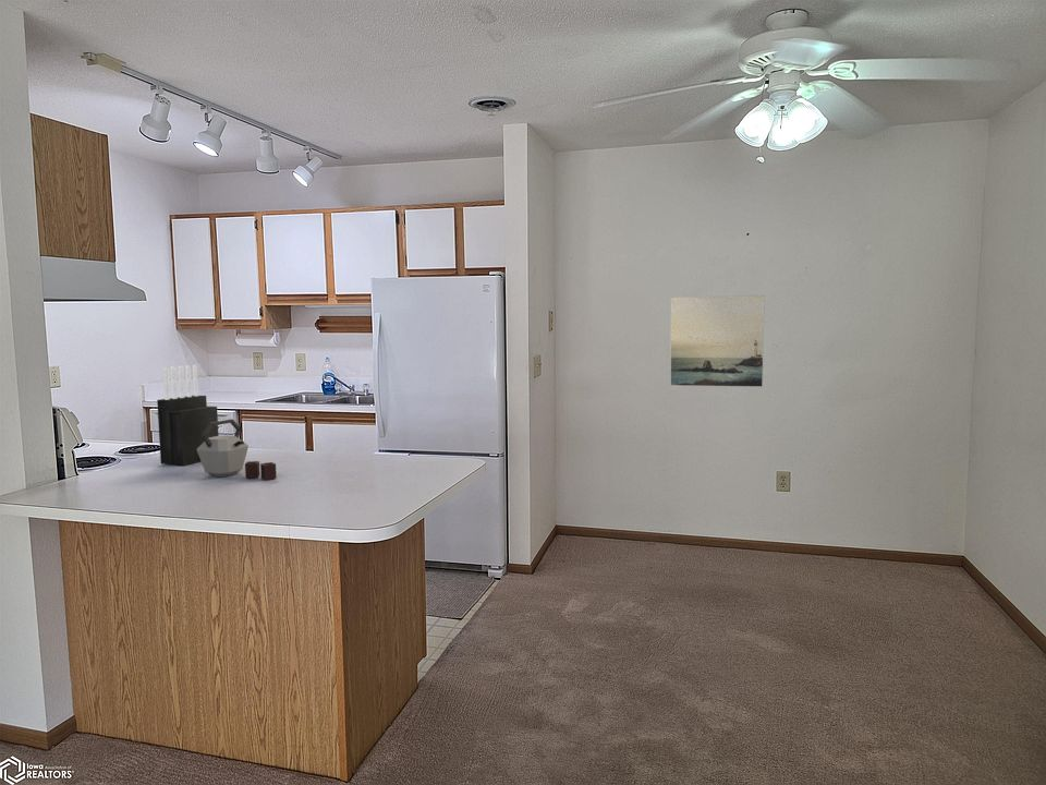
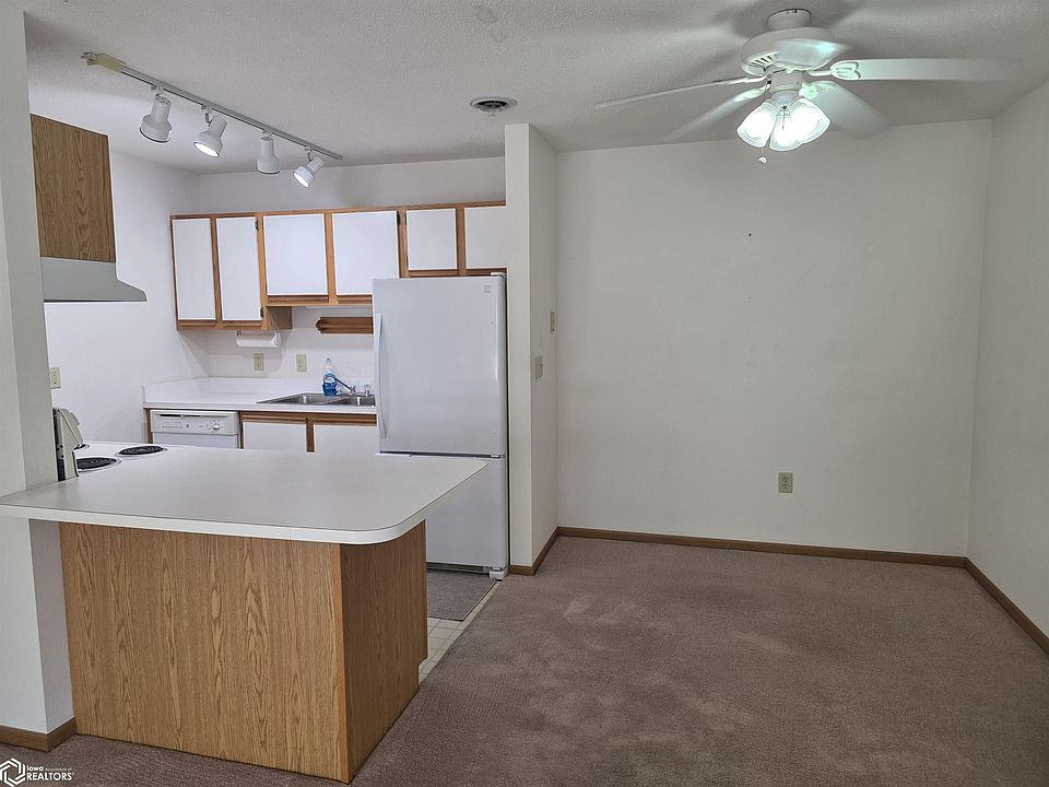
- kettle (240, 448)
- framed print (716, 341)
- knife block (191, 413)
